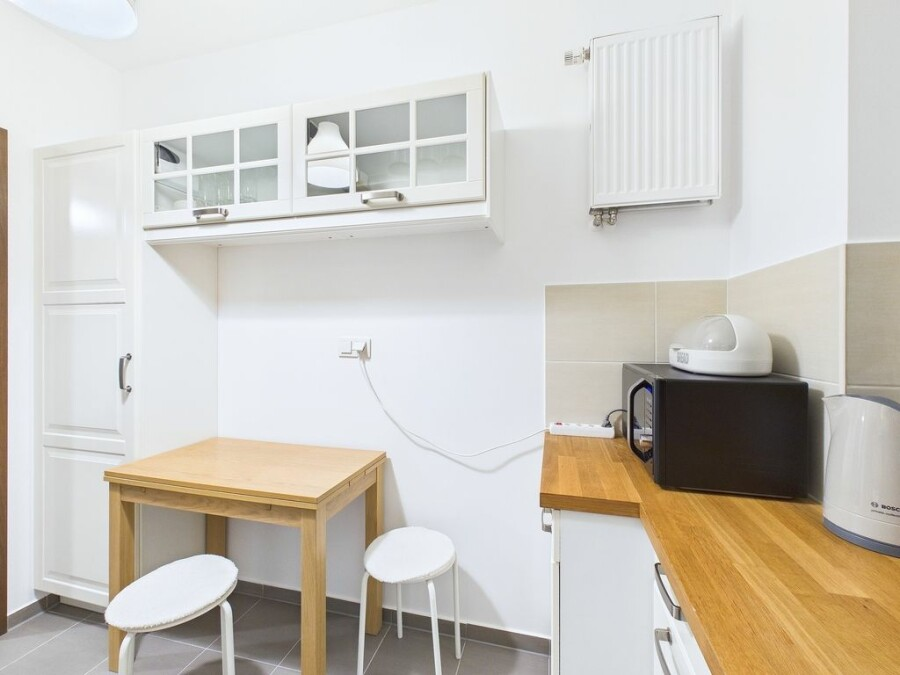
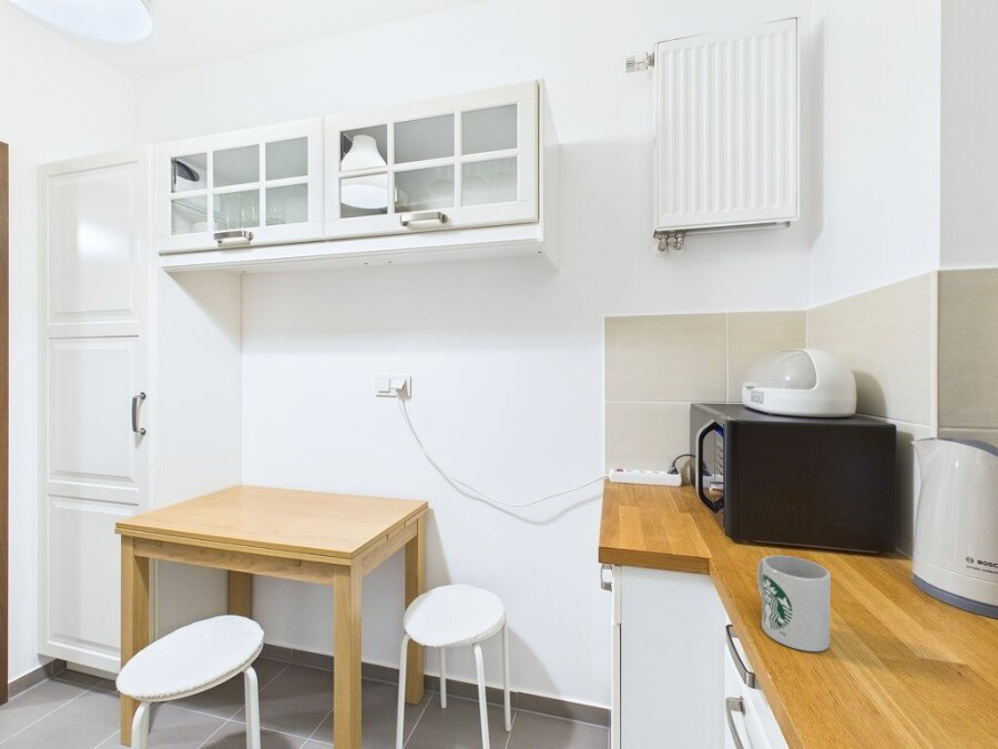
+ mug (785, 594)
